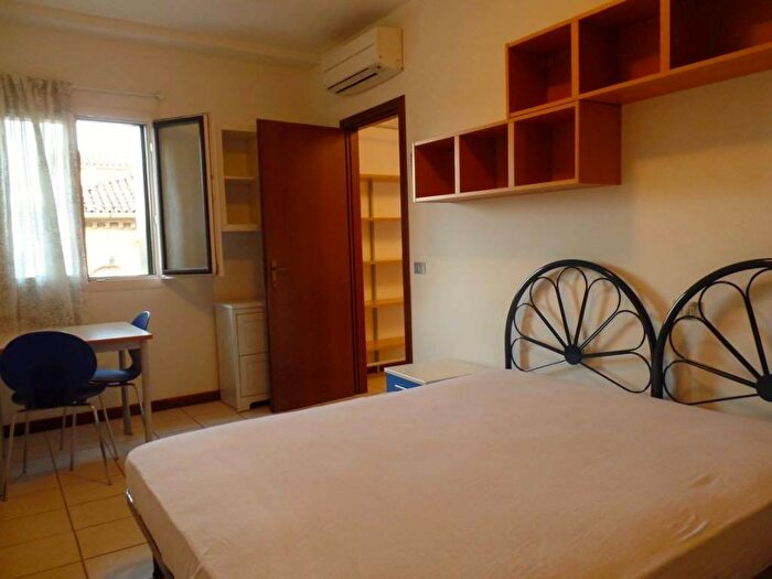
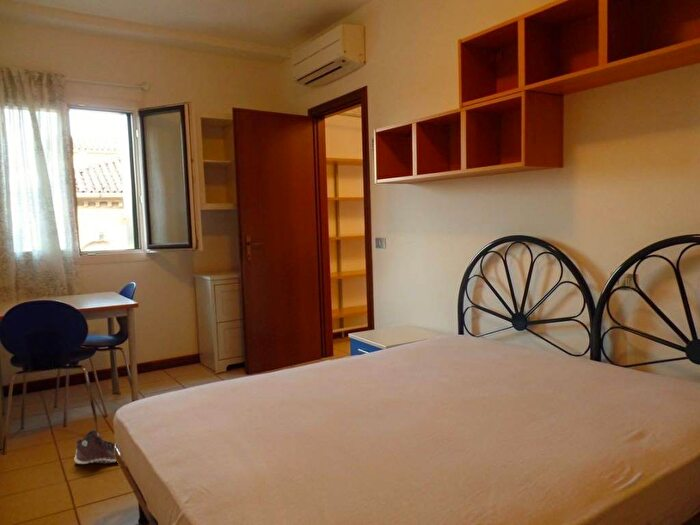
+ sneaker (103, 444)
